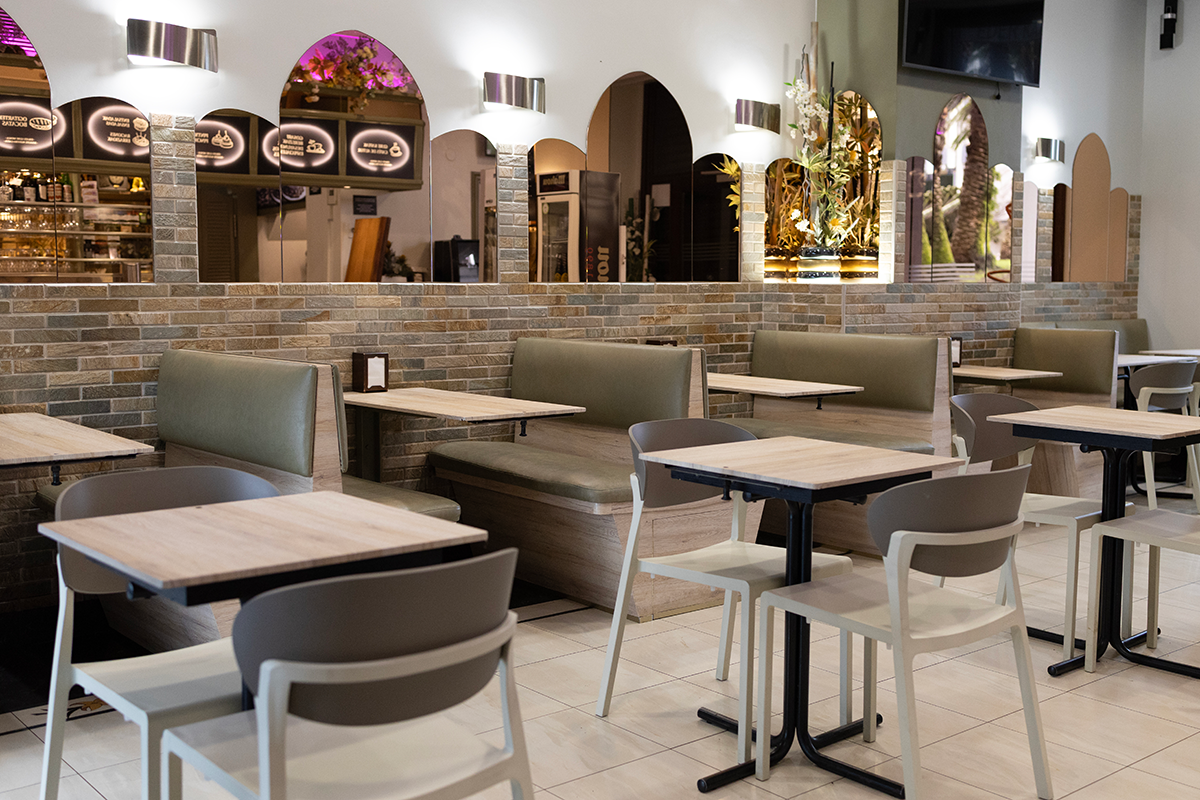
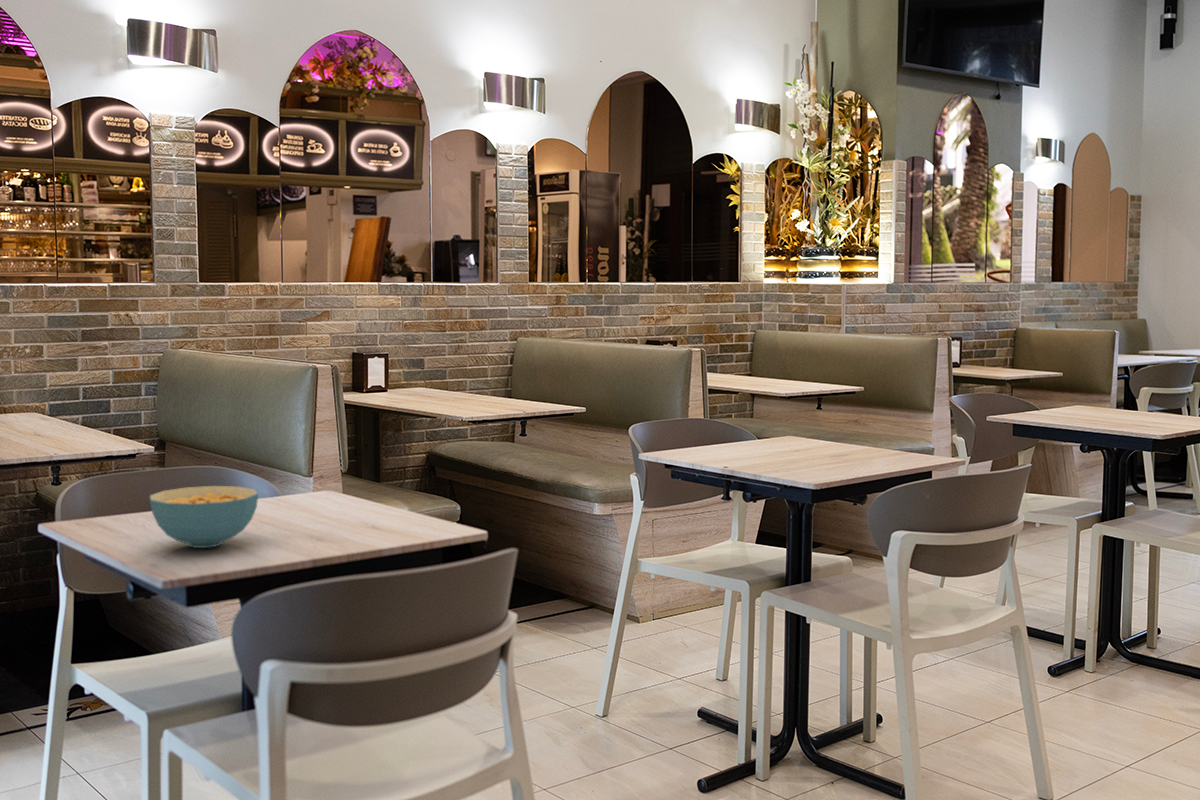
+ cereal bowl (204, 519)
